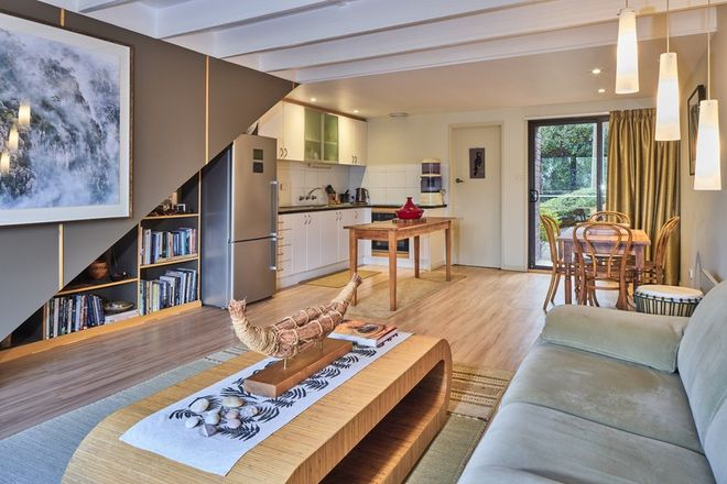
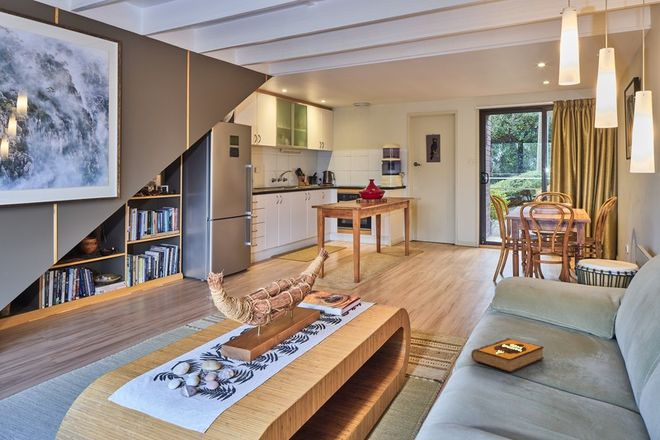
+ hardback book (507, 353)
